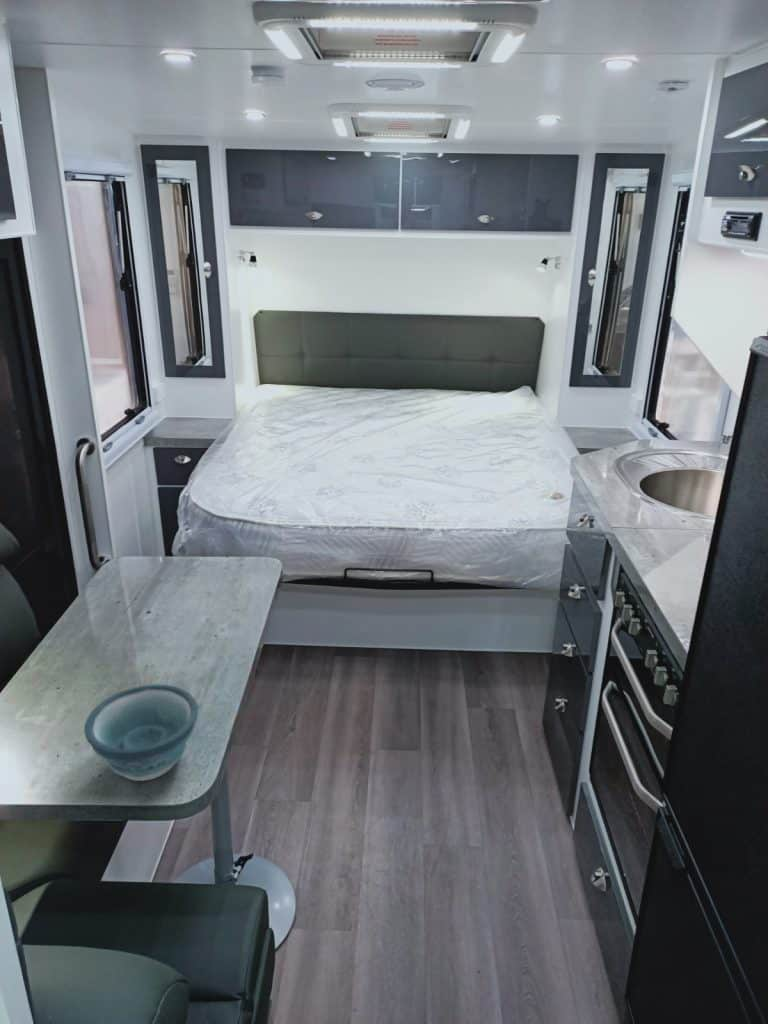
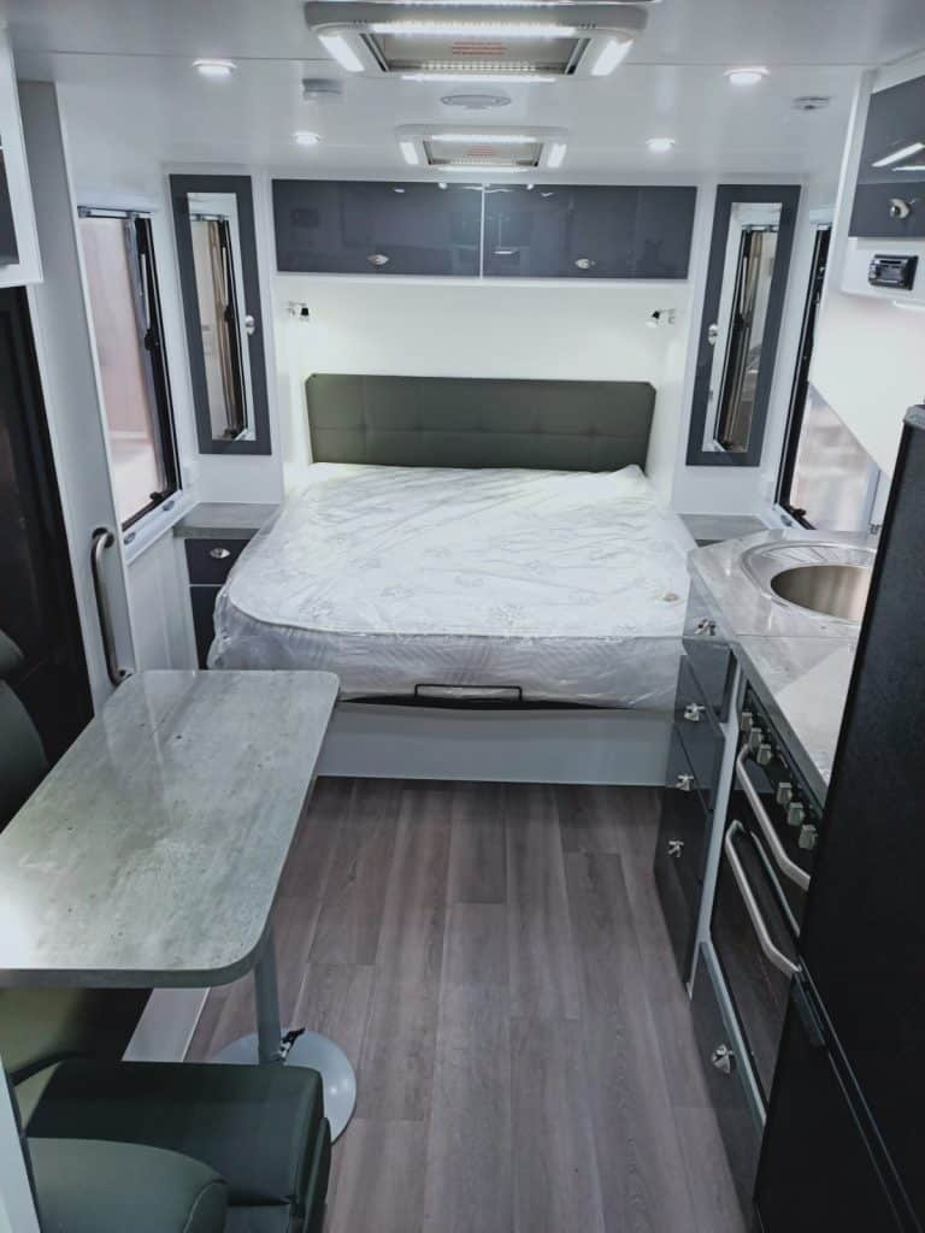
- bowl (145, 738)
